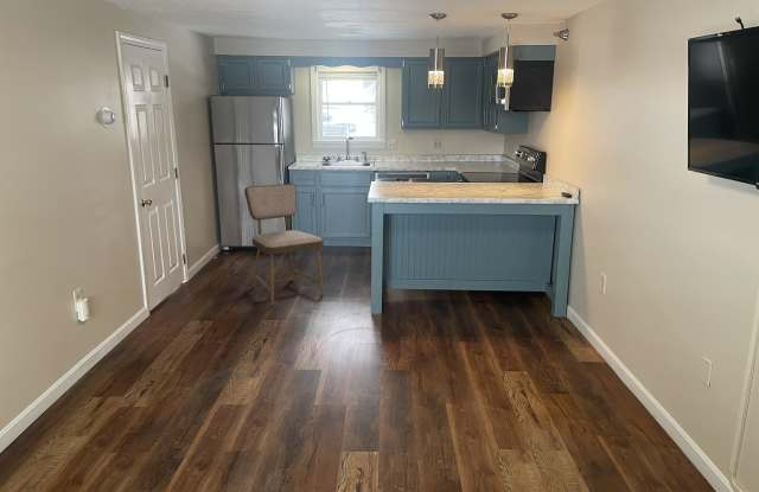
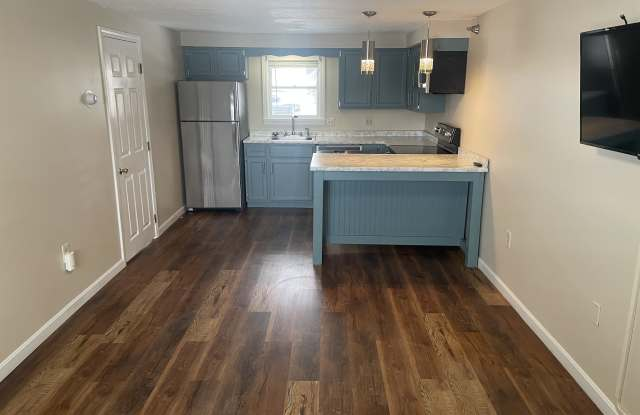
- dining chair (285, 241)
